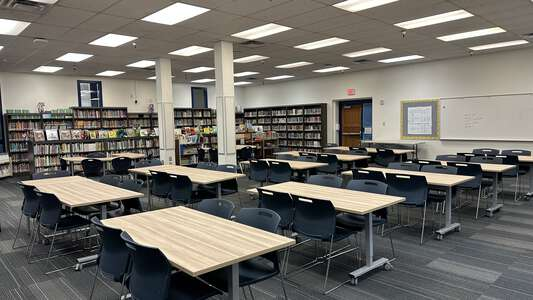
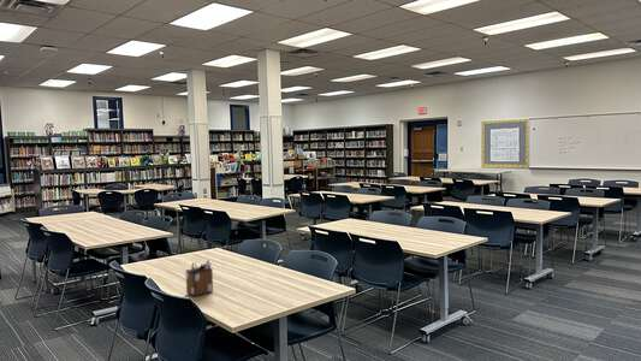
+ desk organizer (198, 276)
